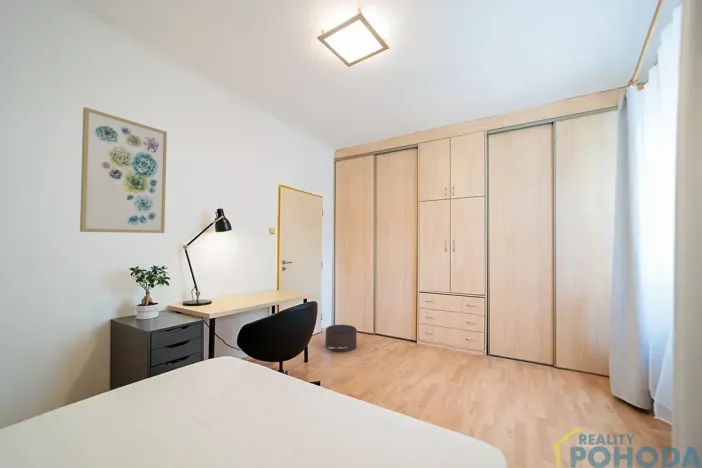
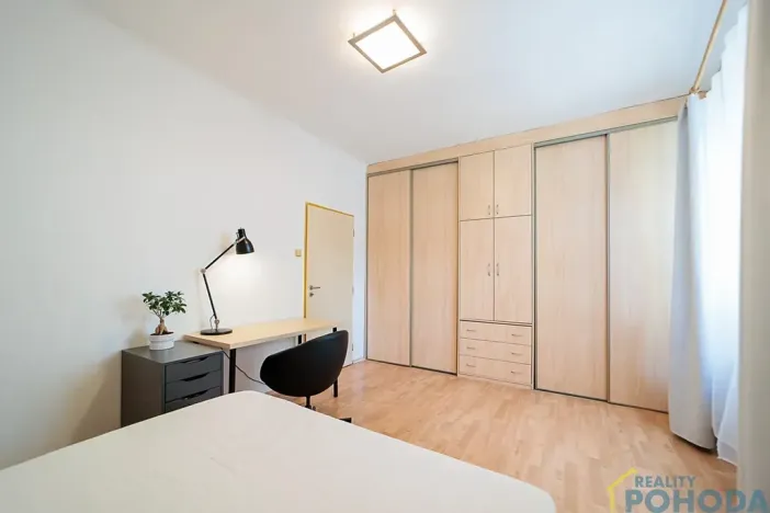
- pouf (338, 337)
- wall art (127, 176)
